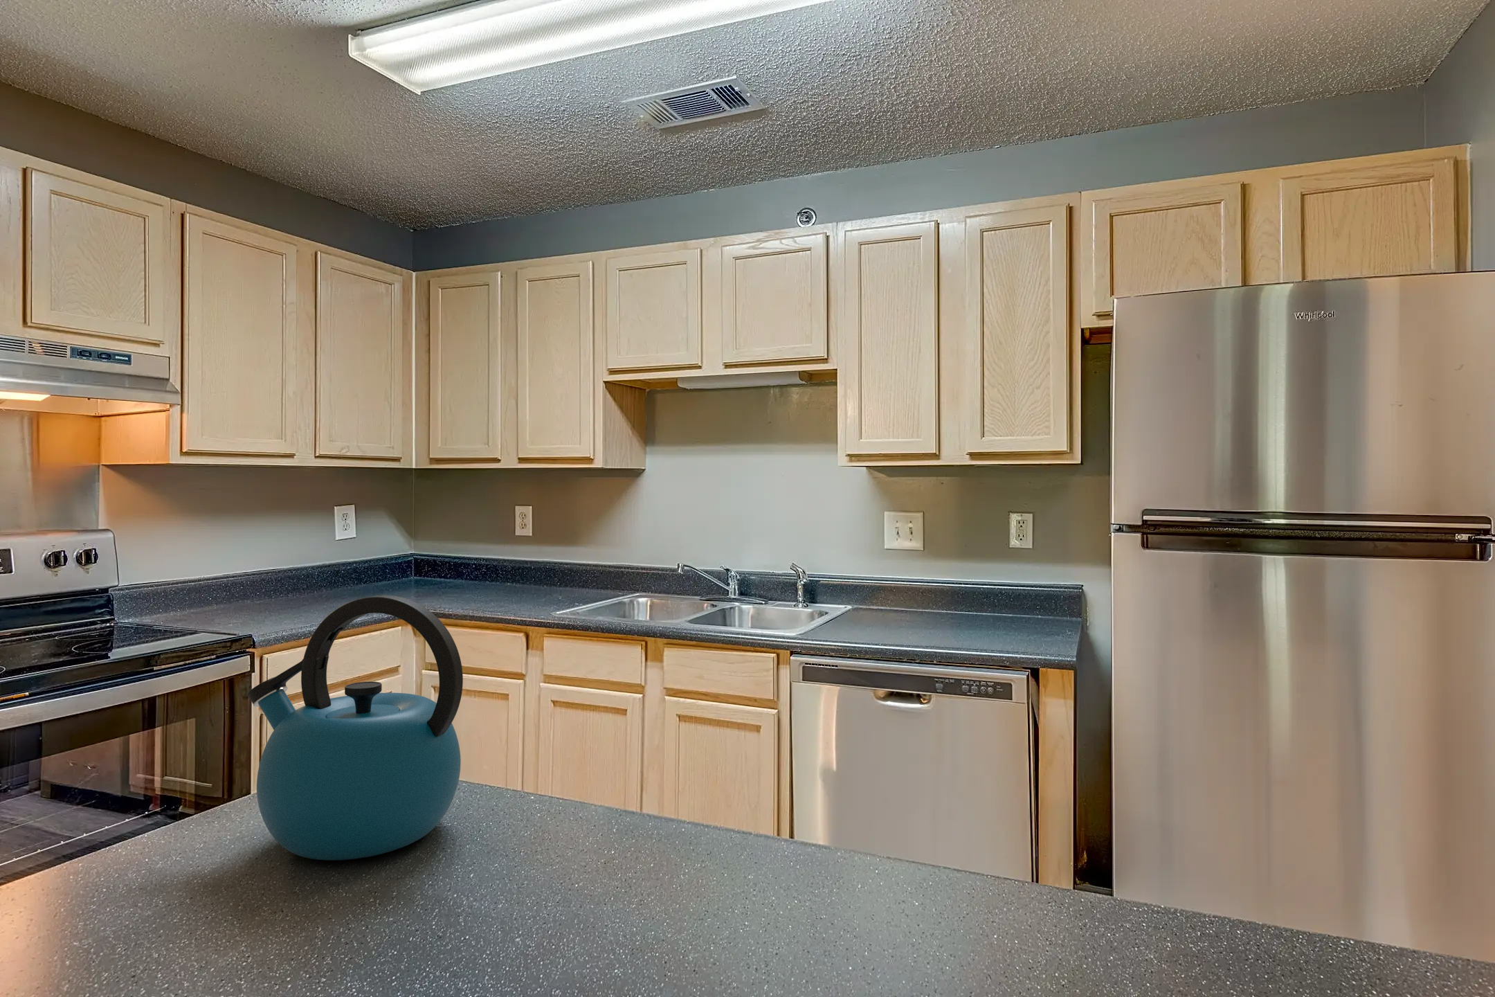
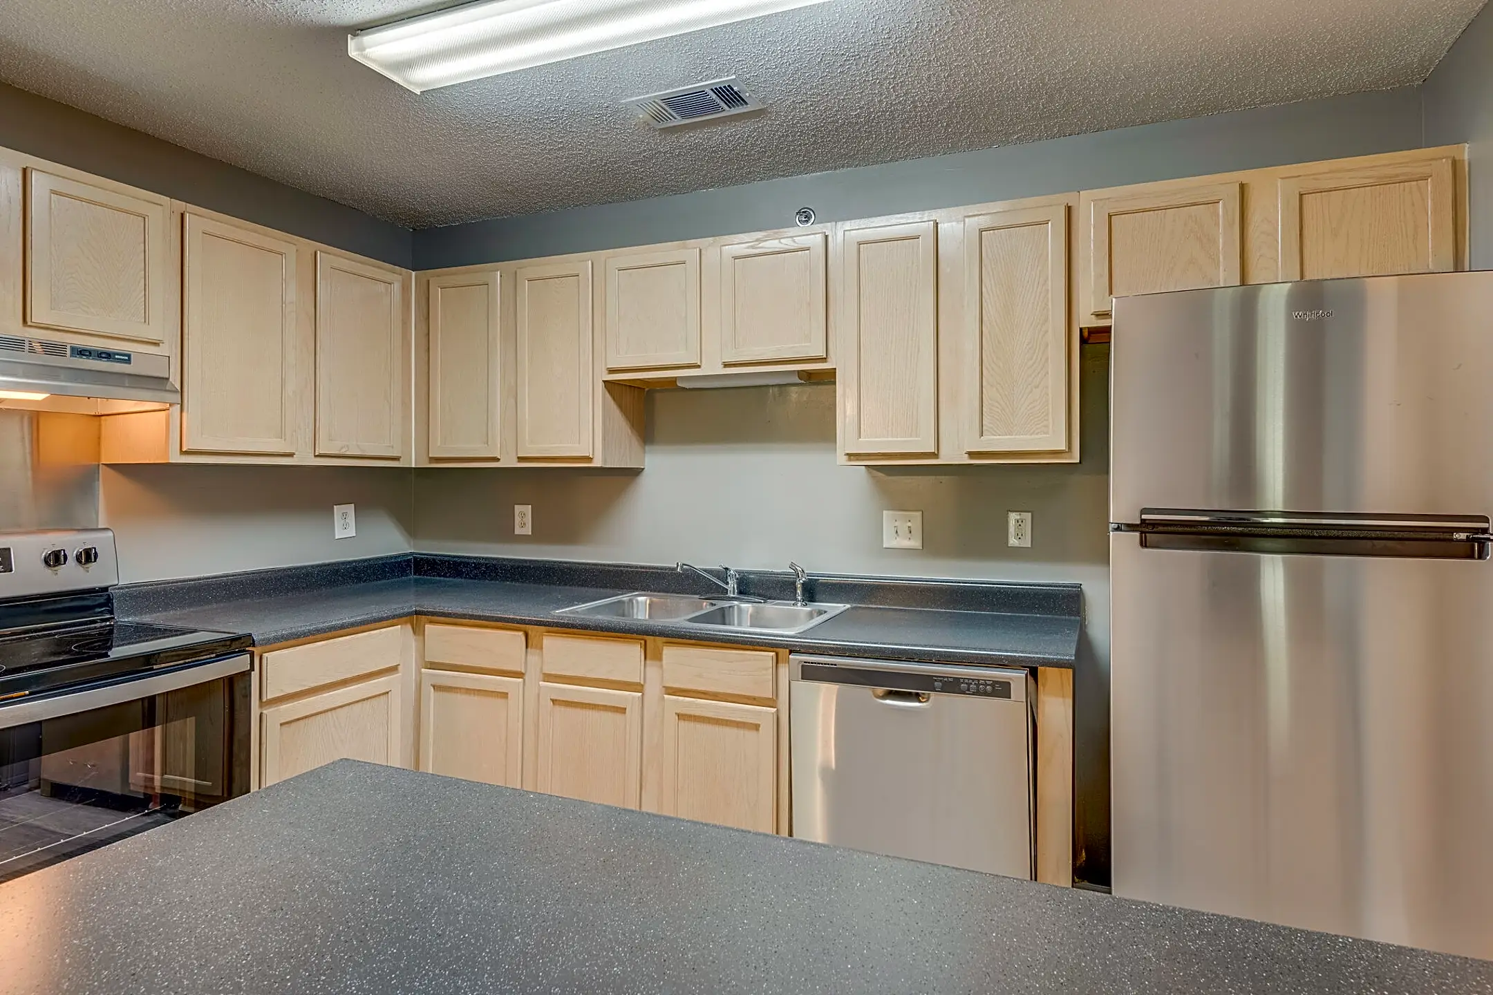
- kettle (353, 715)
